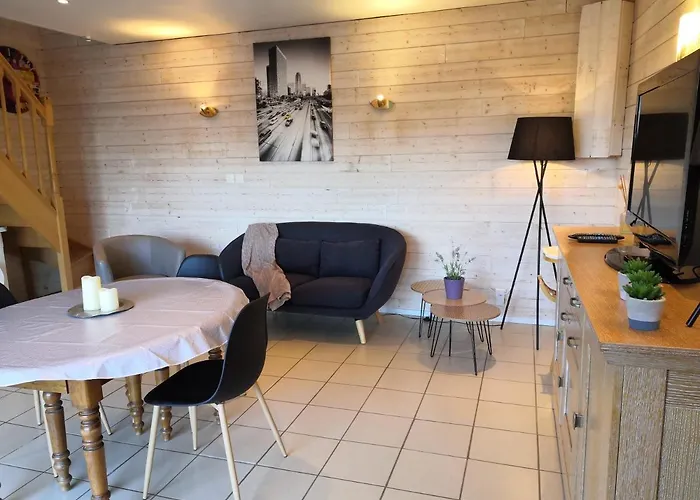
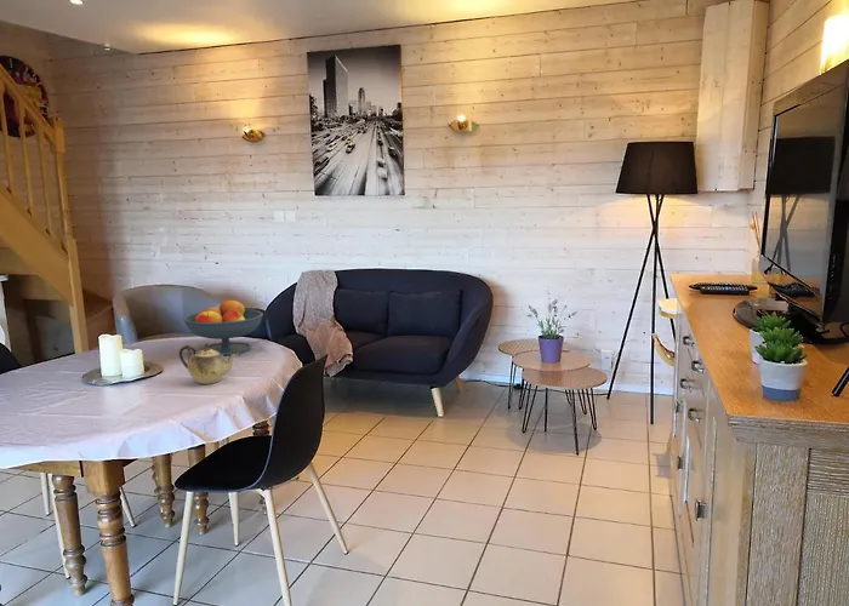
+ teapot (210, 361)
+ fruit bowl (224, 326)
